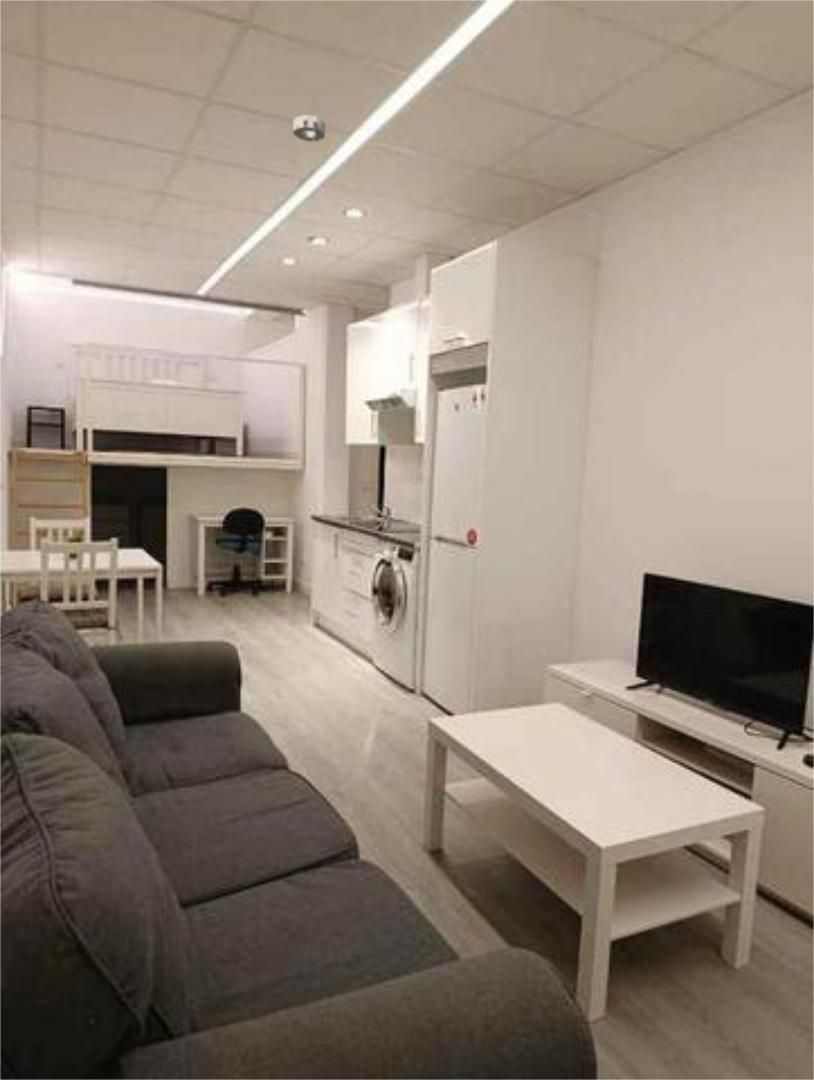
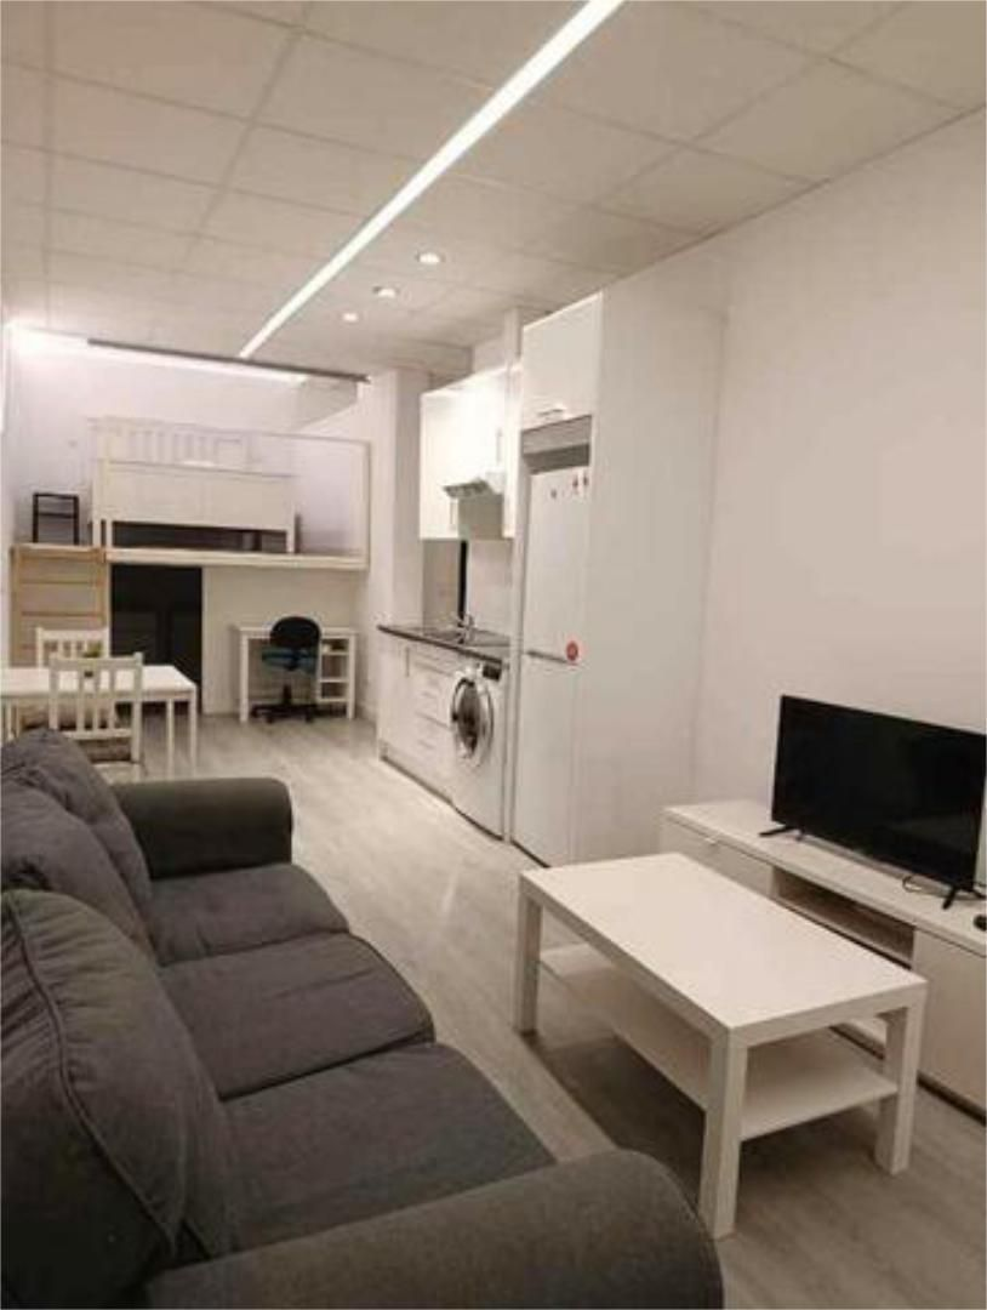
- smoke detector (309, 127)
